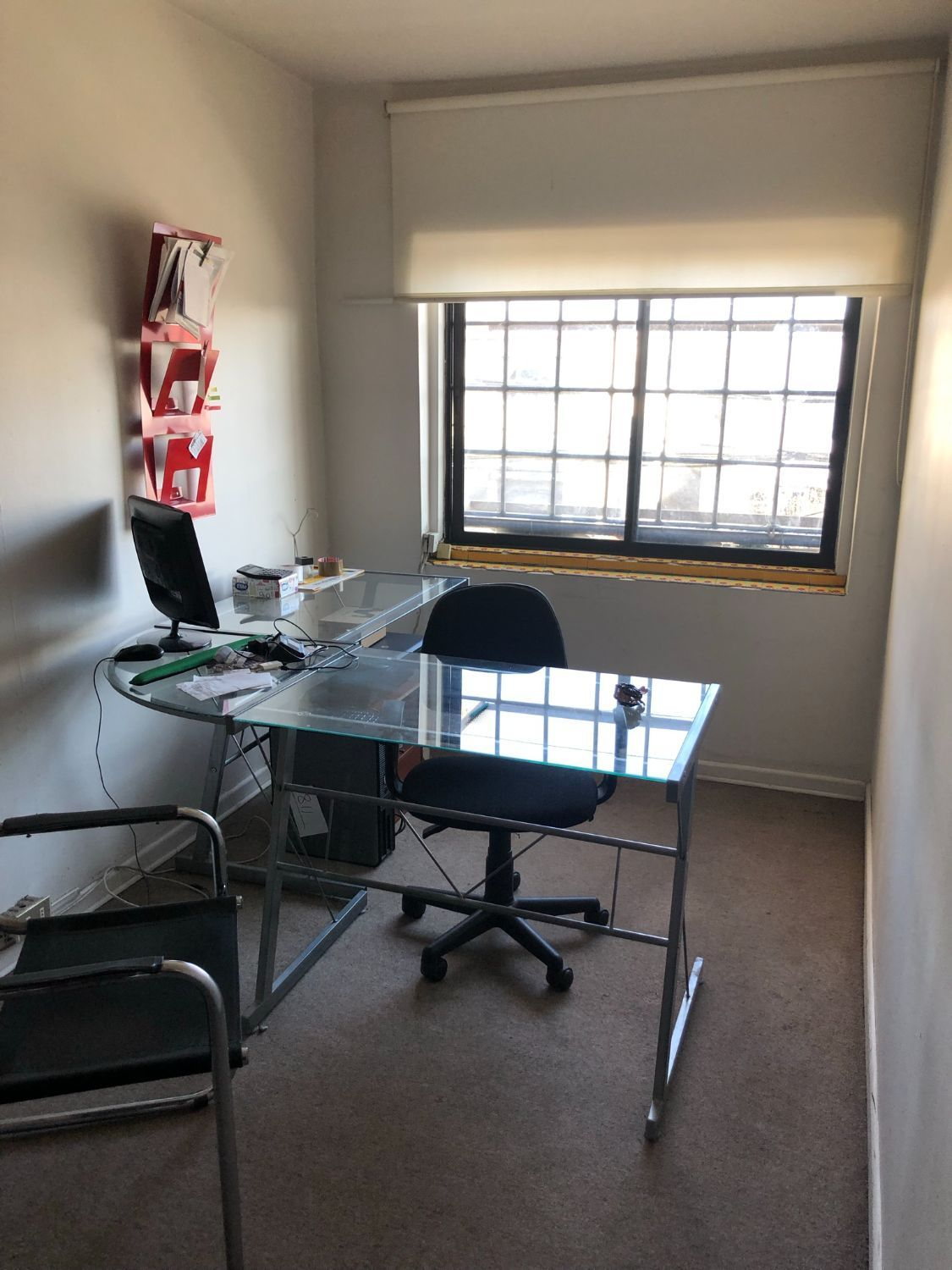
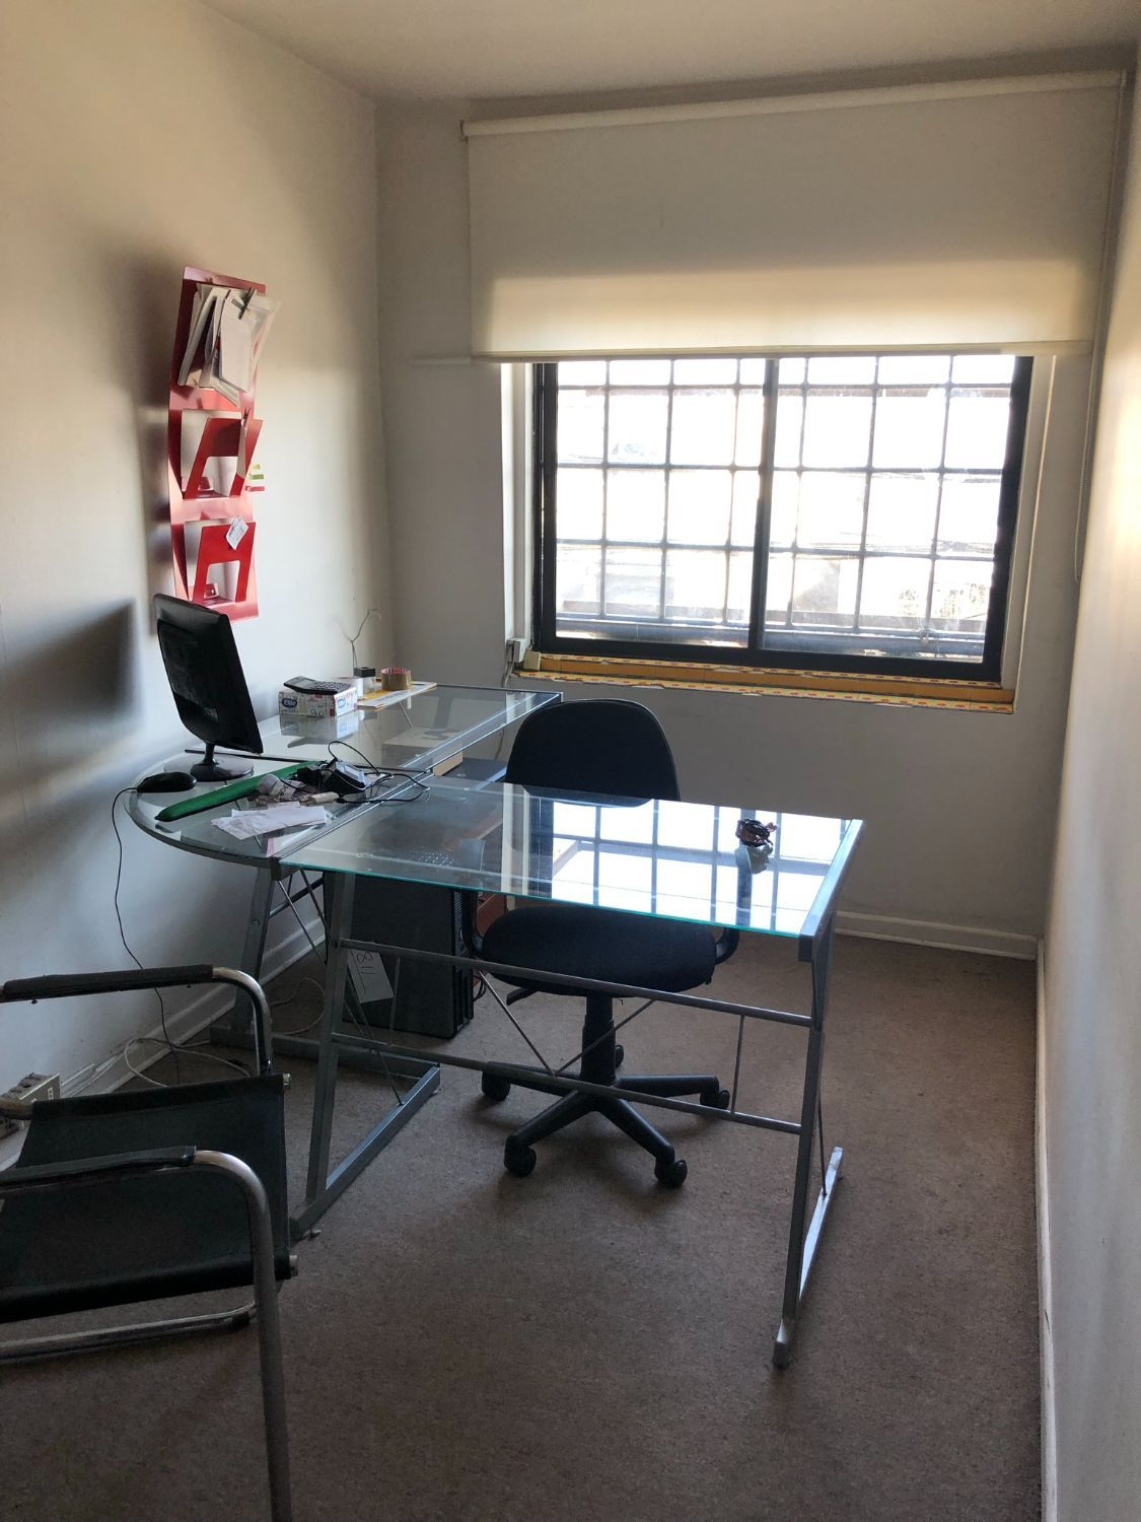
- pen (479, 709)
